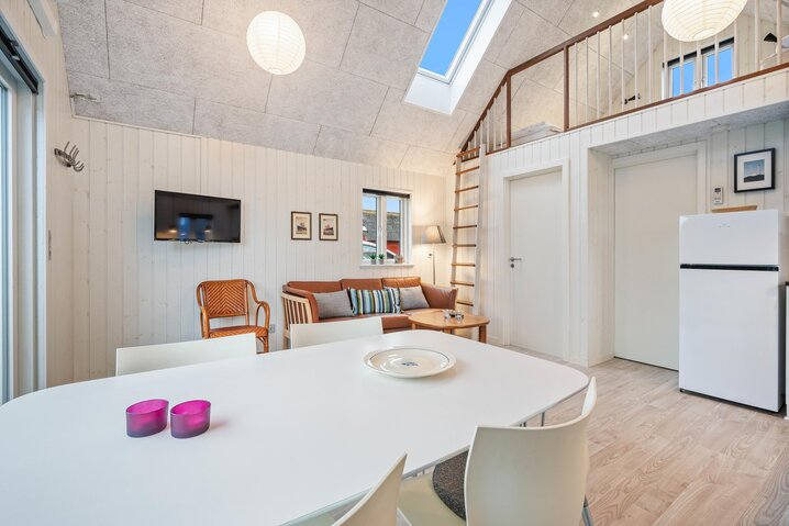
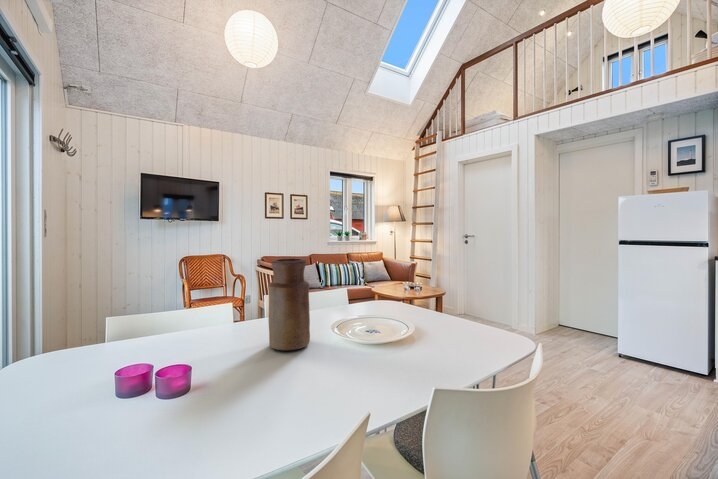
+ vase (289, 302)
